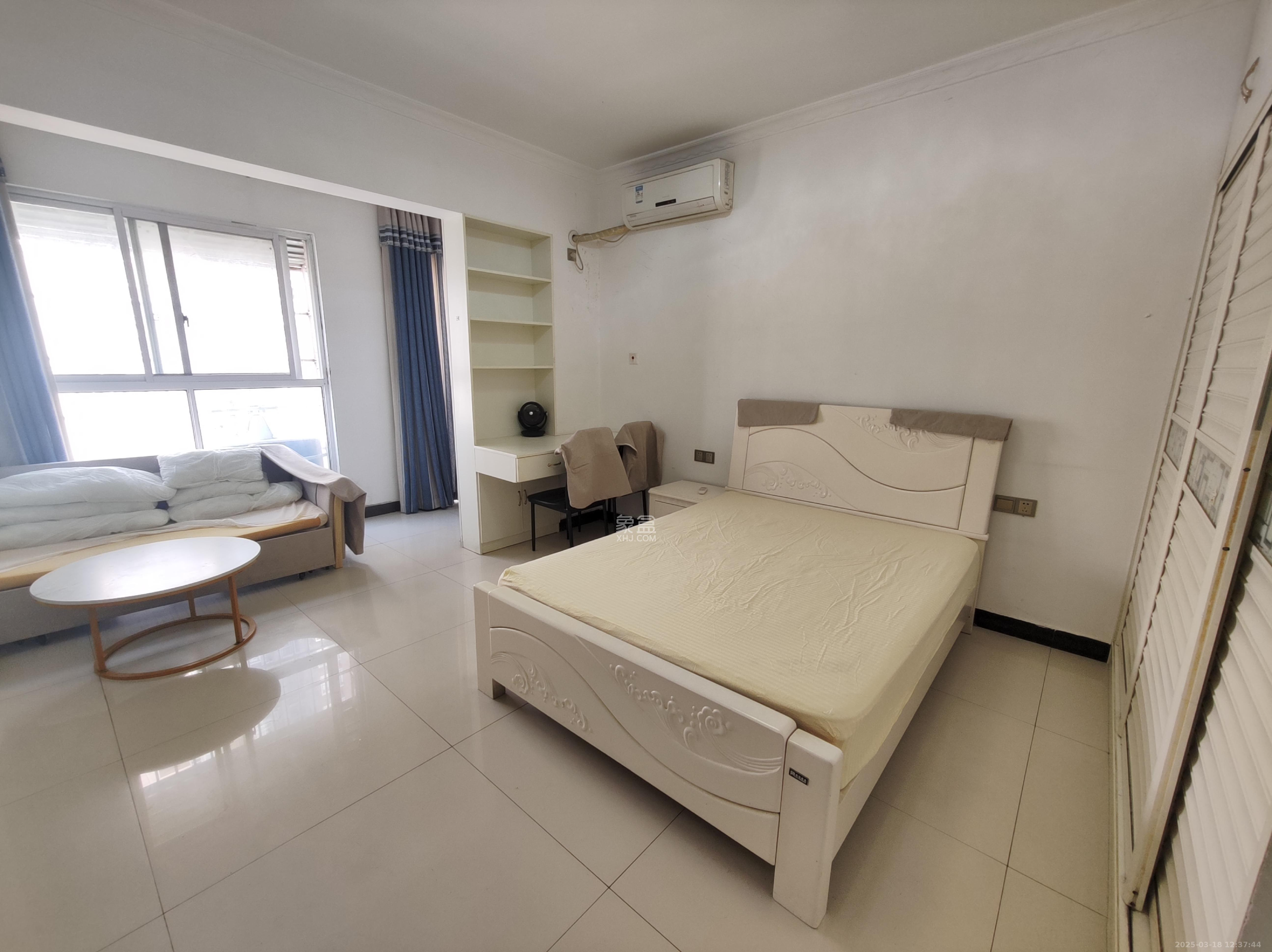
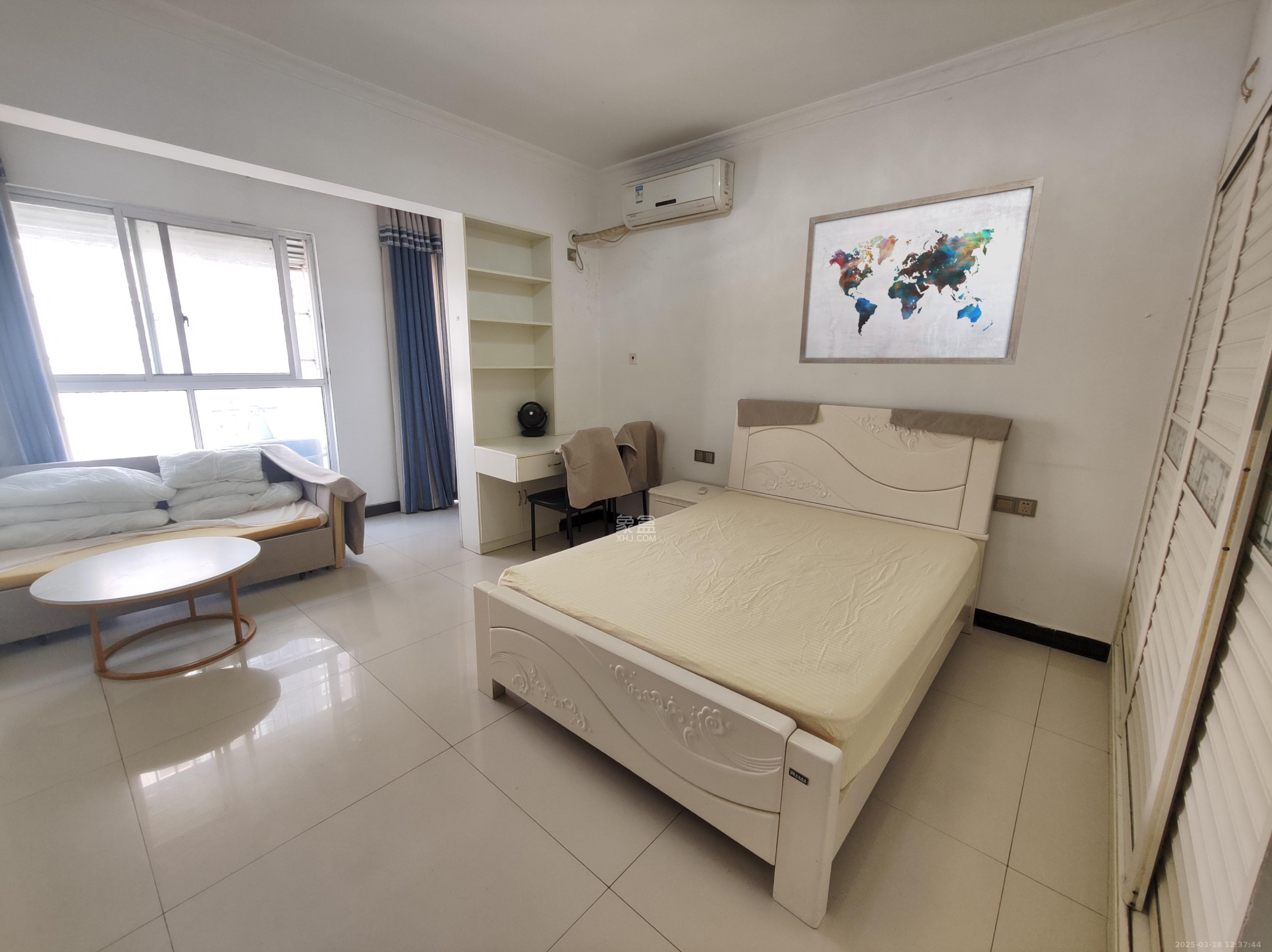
+ wall art (903, 284)
